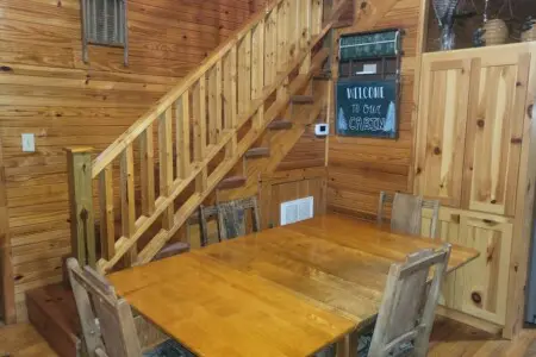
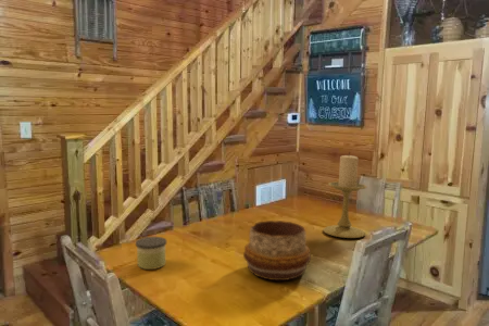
+ candle (151, 252)
+ decorative bowl (277, 249)
+ candle holder (346, 192)
